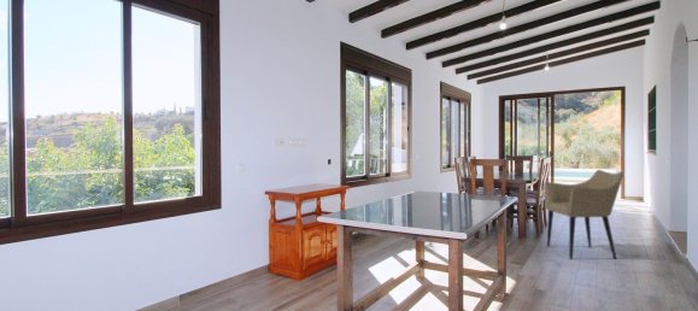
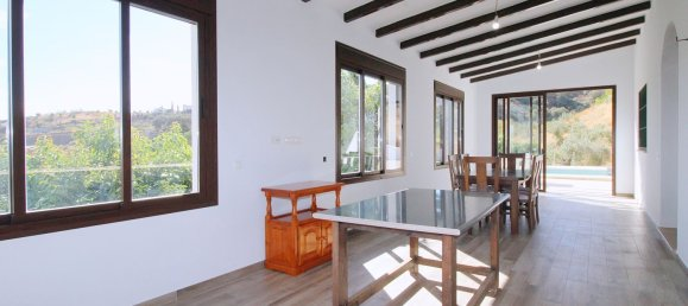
- armchair (585, 211)
